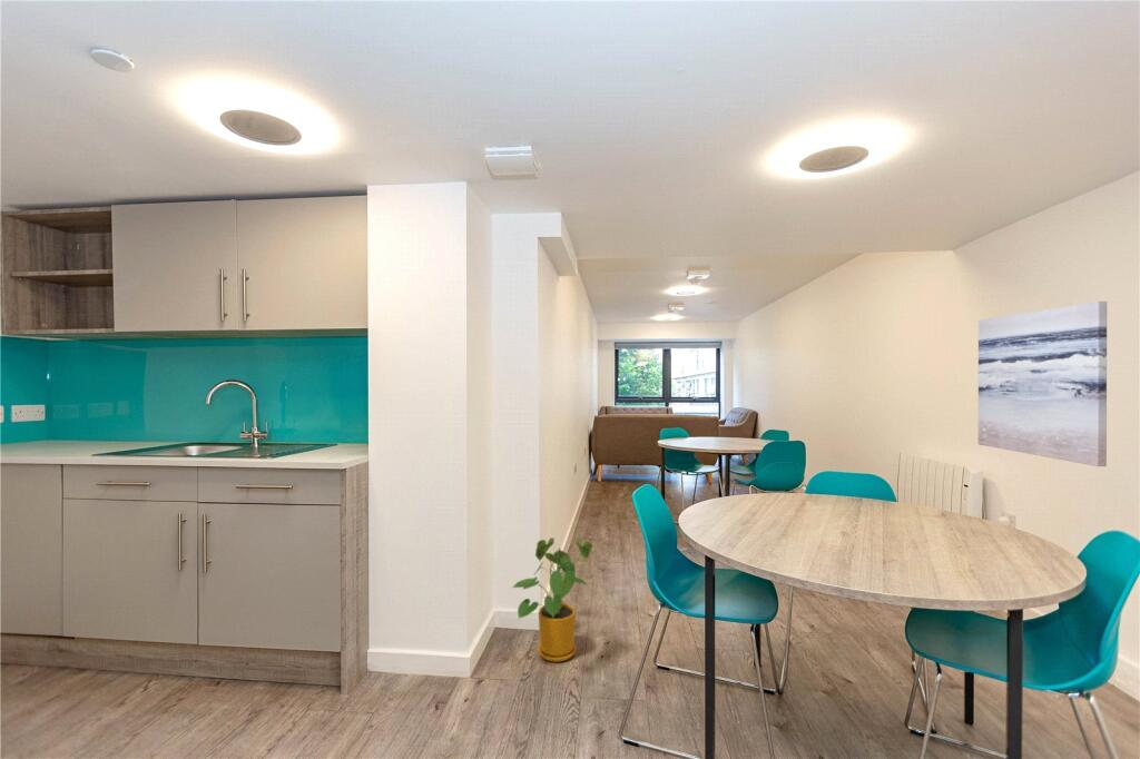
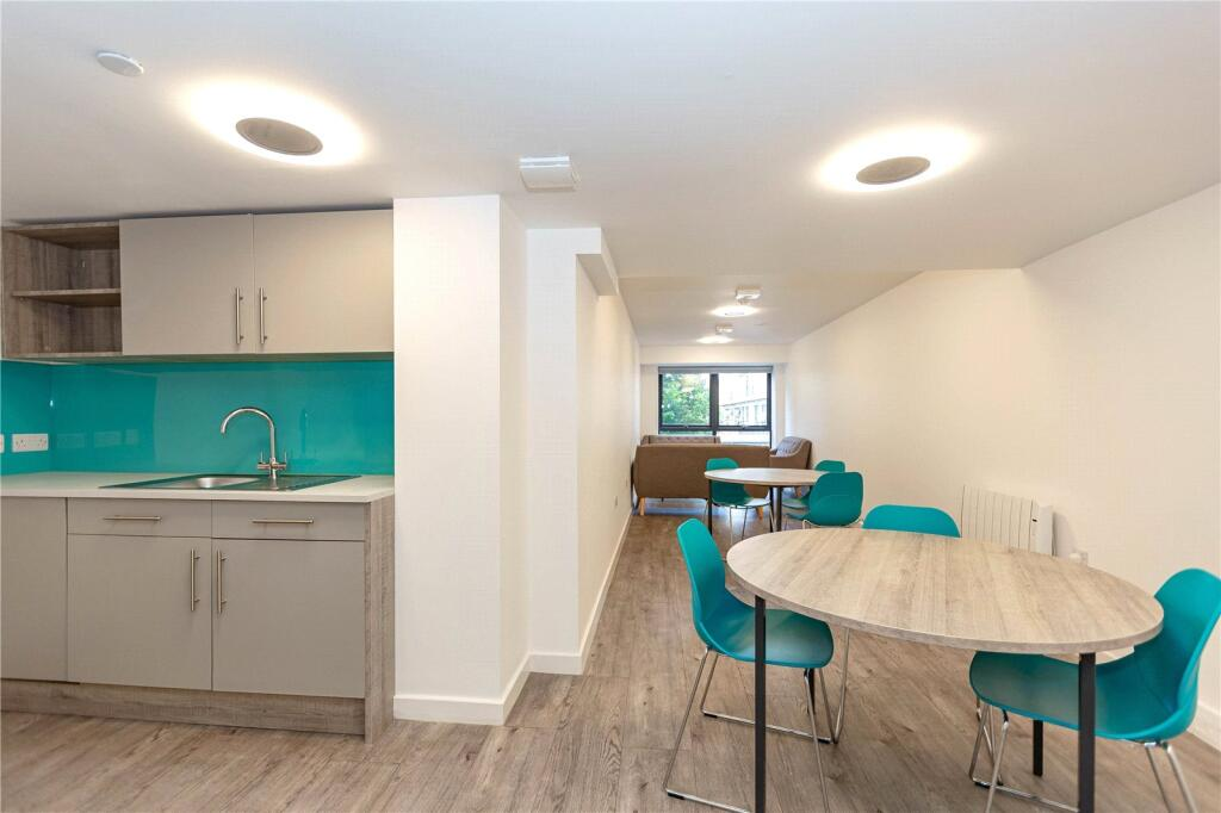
- house plant (553, 599)
- wall art (1035, 383)
